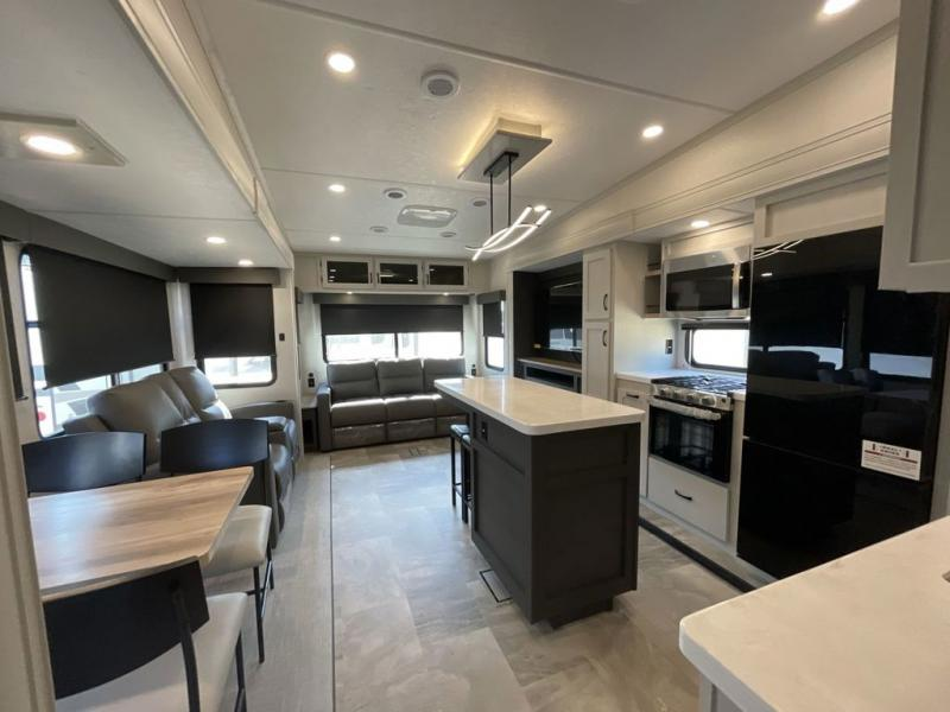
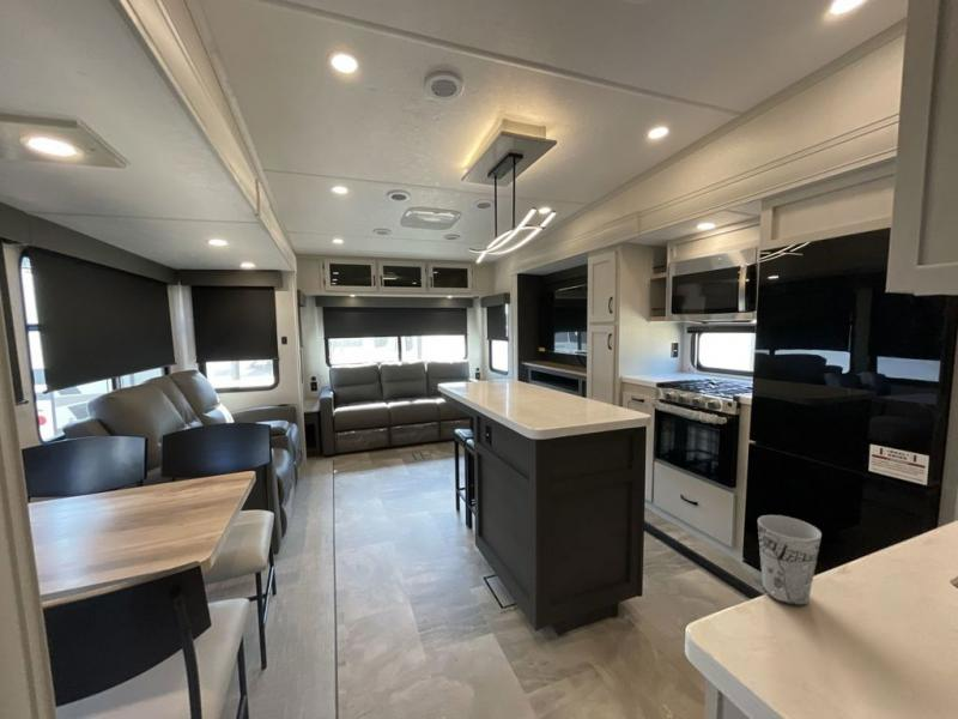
+ cup (786, 560)
